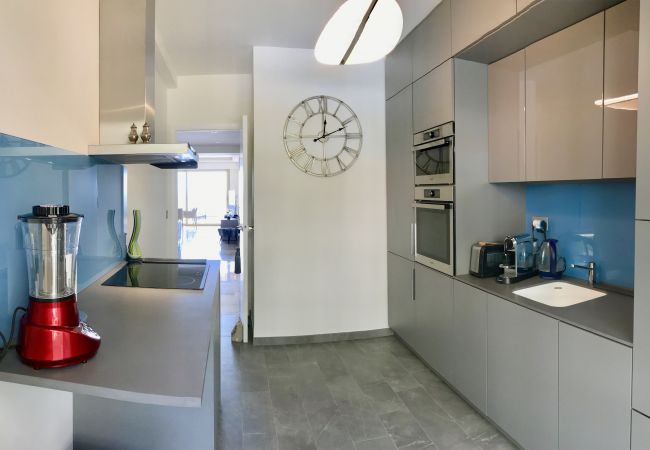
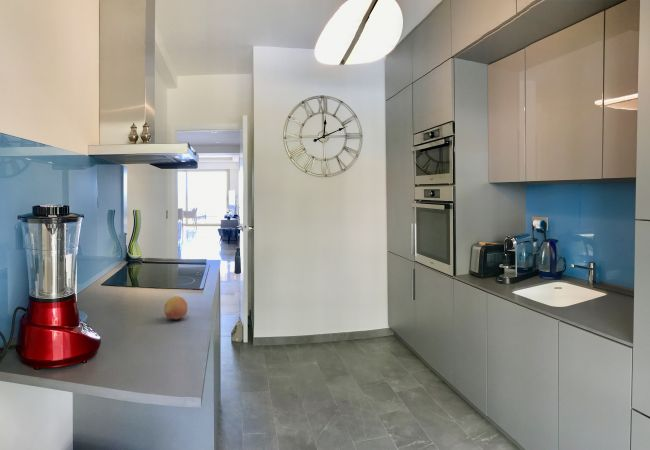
+ fruit (176, 307)
